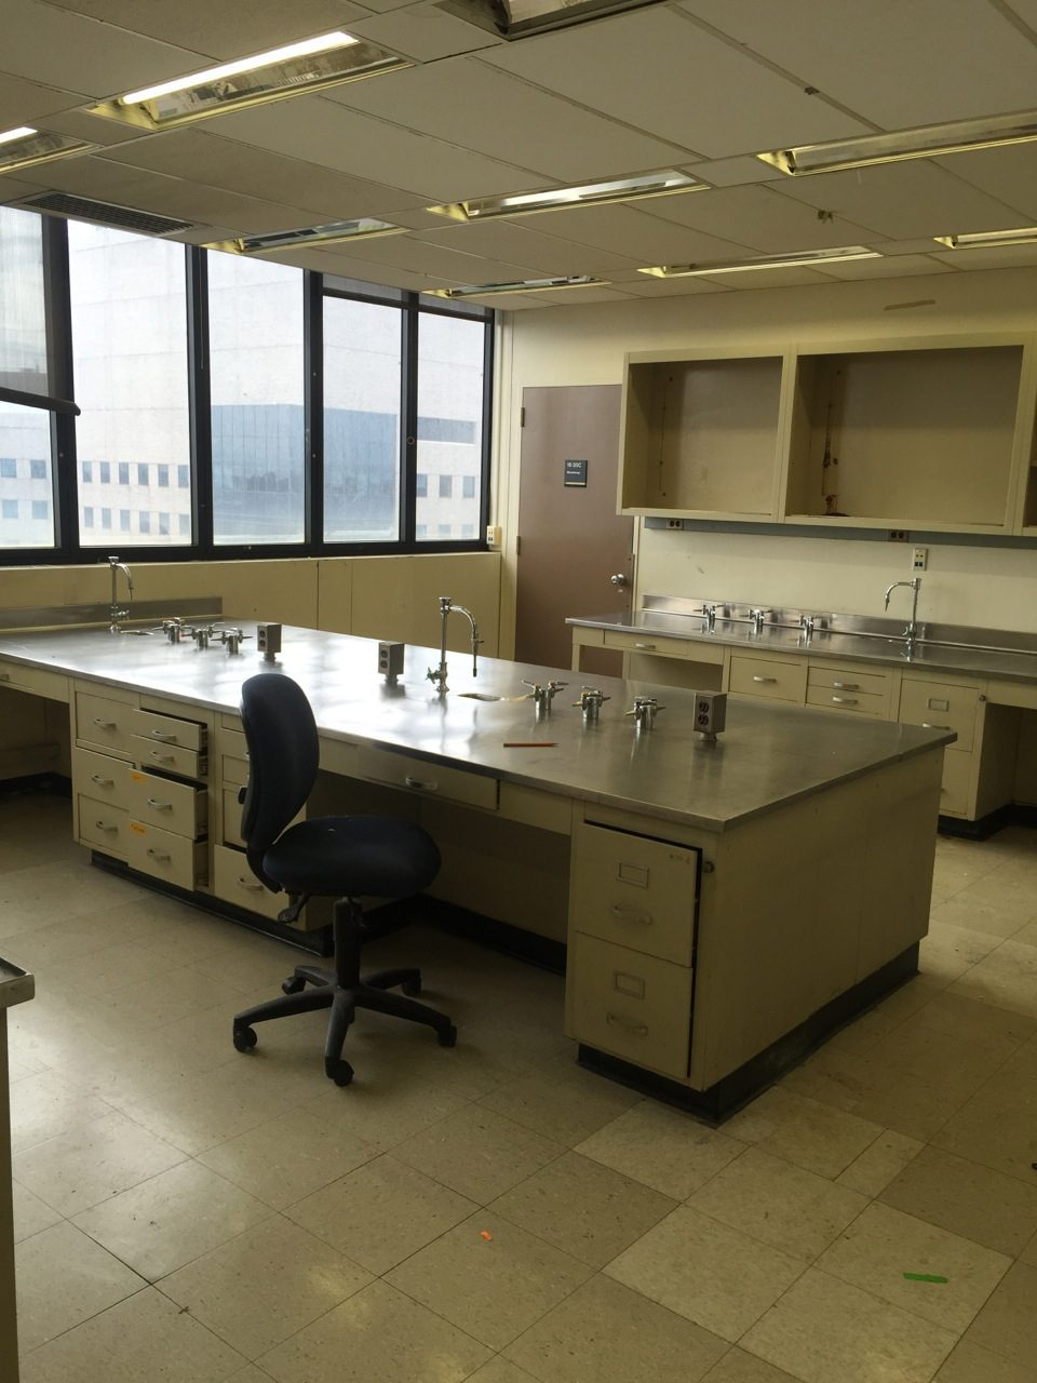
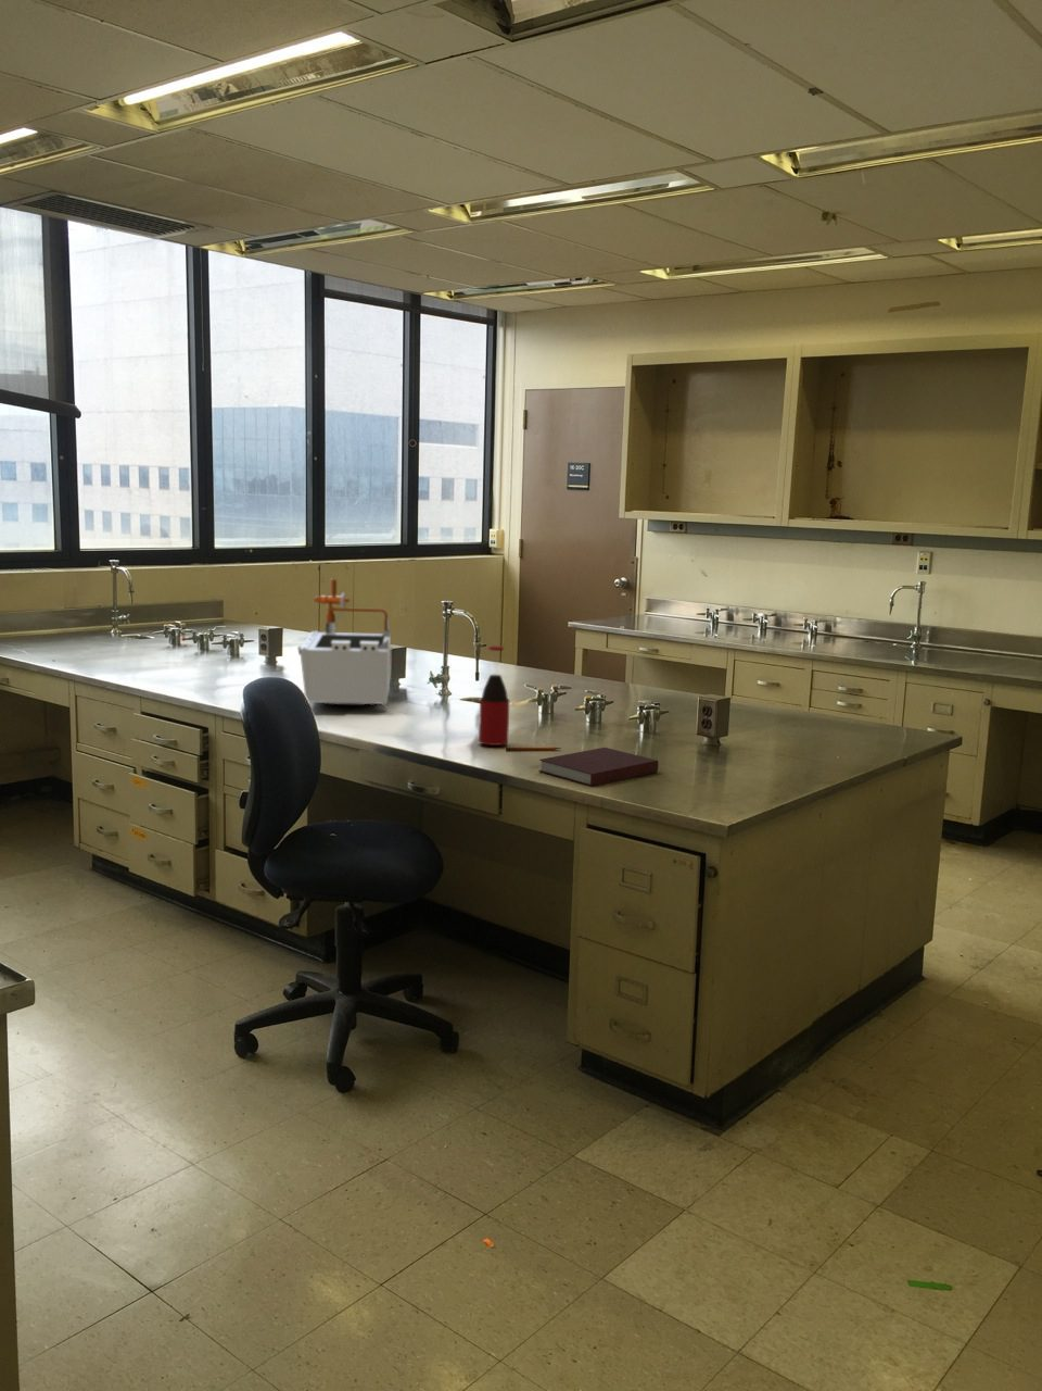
+ laboratory equipment (343, 642)
+ notebook (598, 765)
+ bottle (494, 696)
